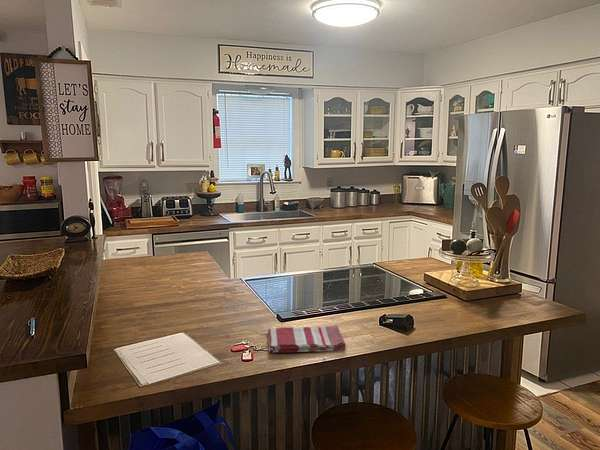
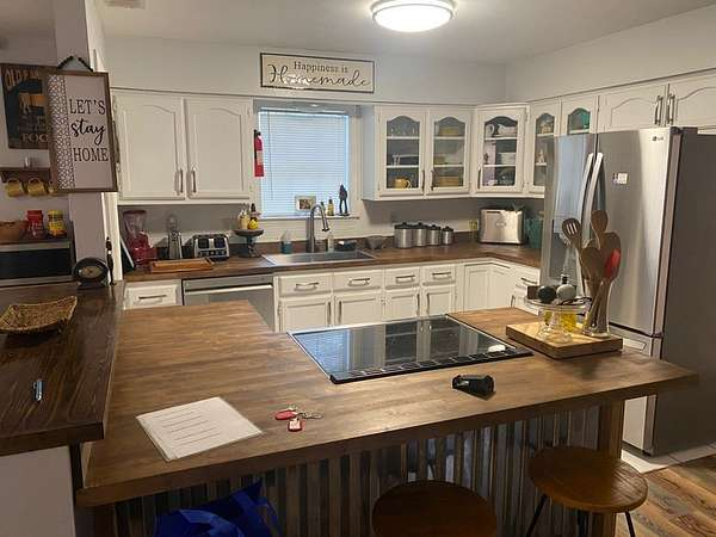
- dish towel (305, 337)
